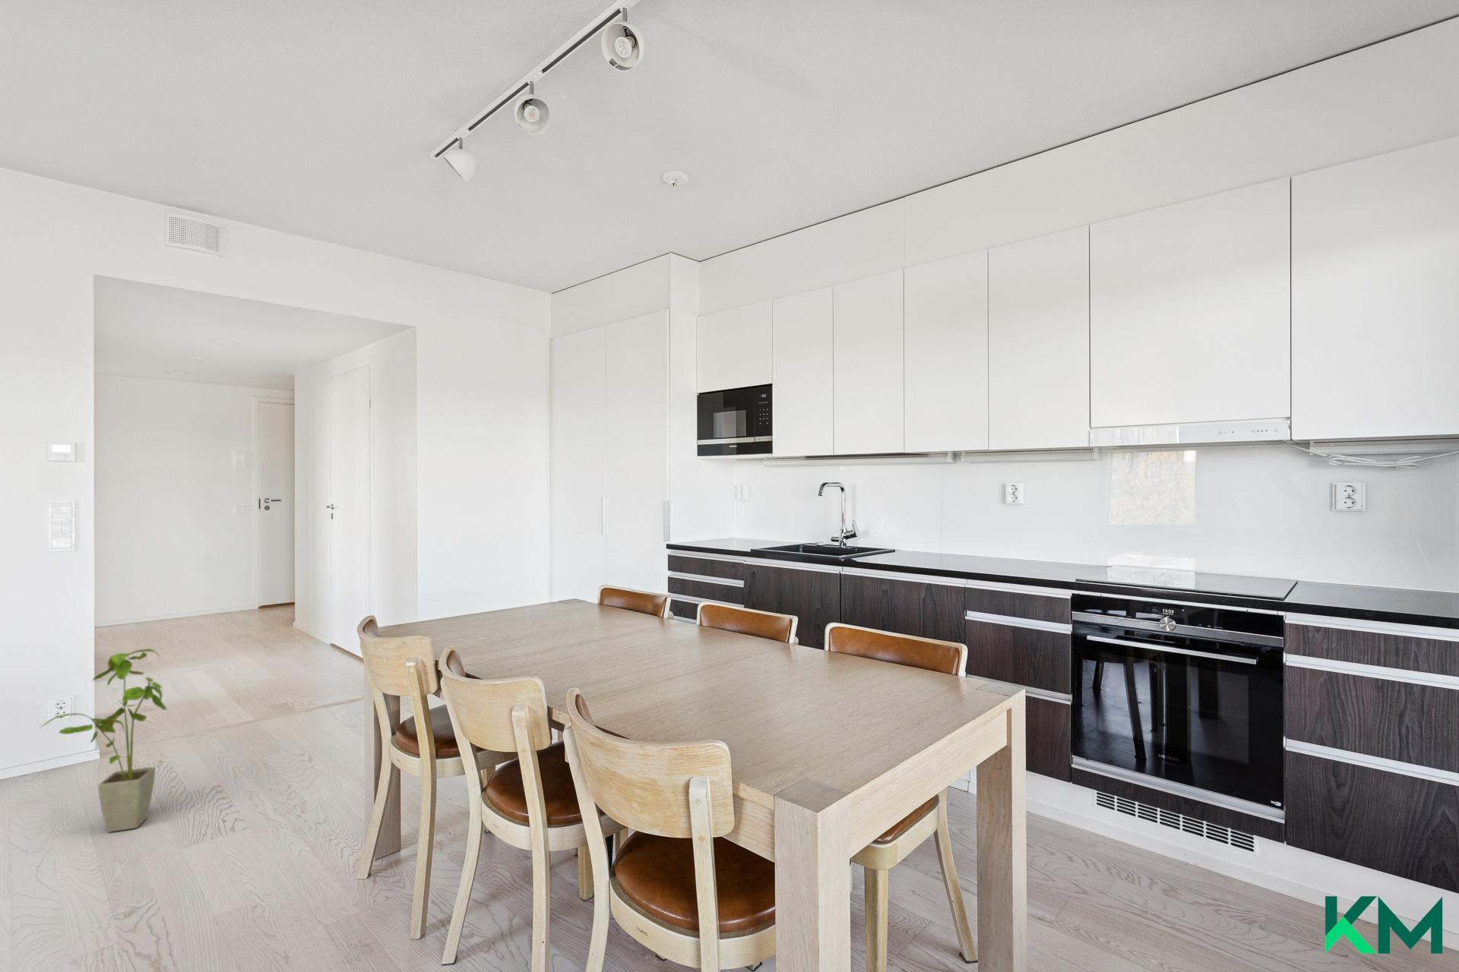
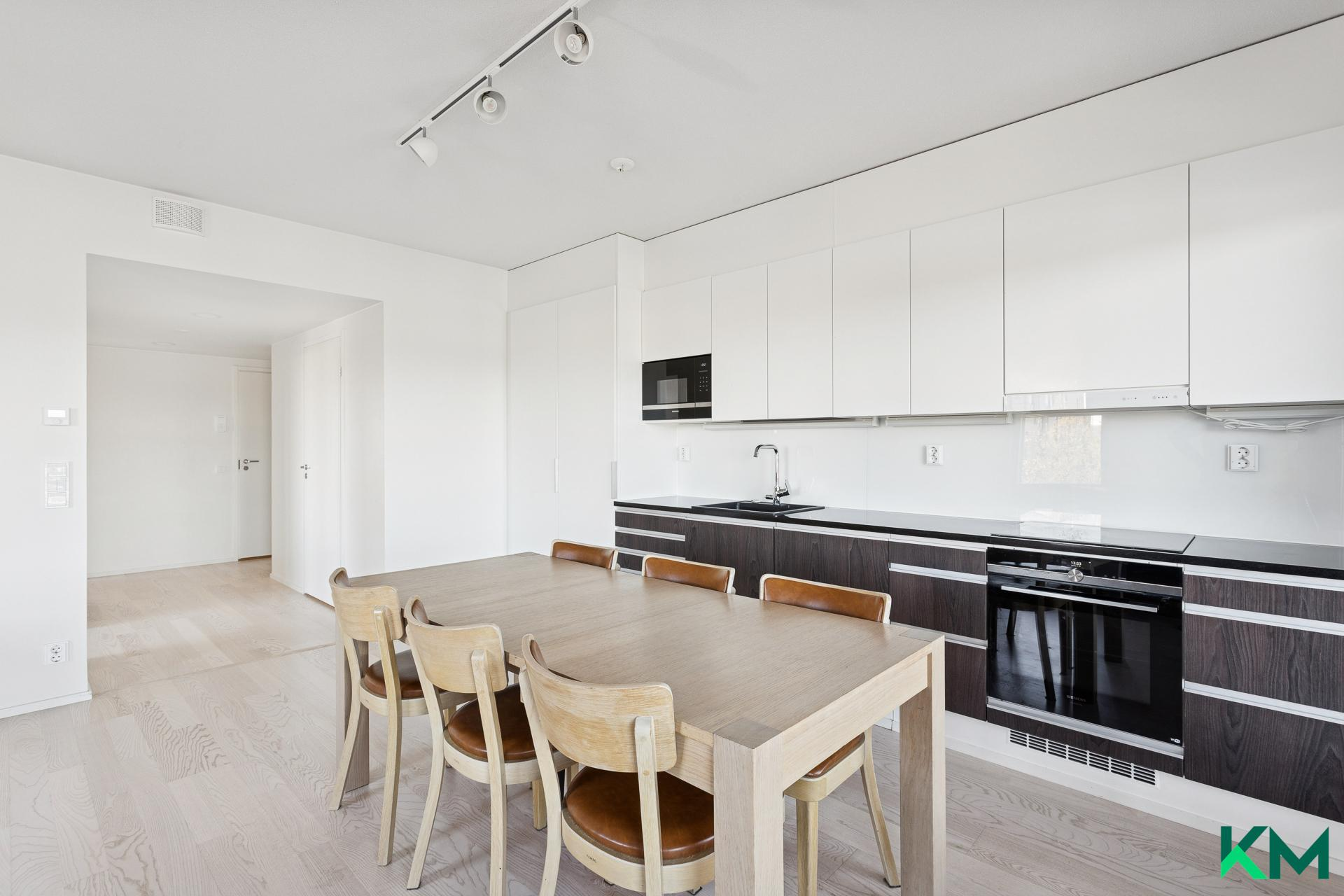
- house plant (114, 739)
